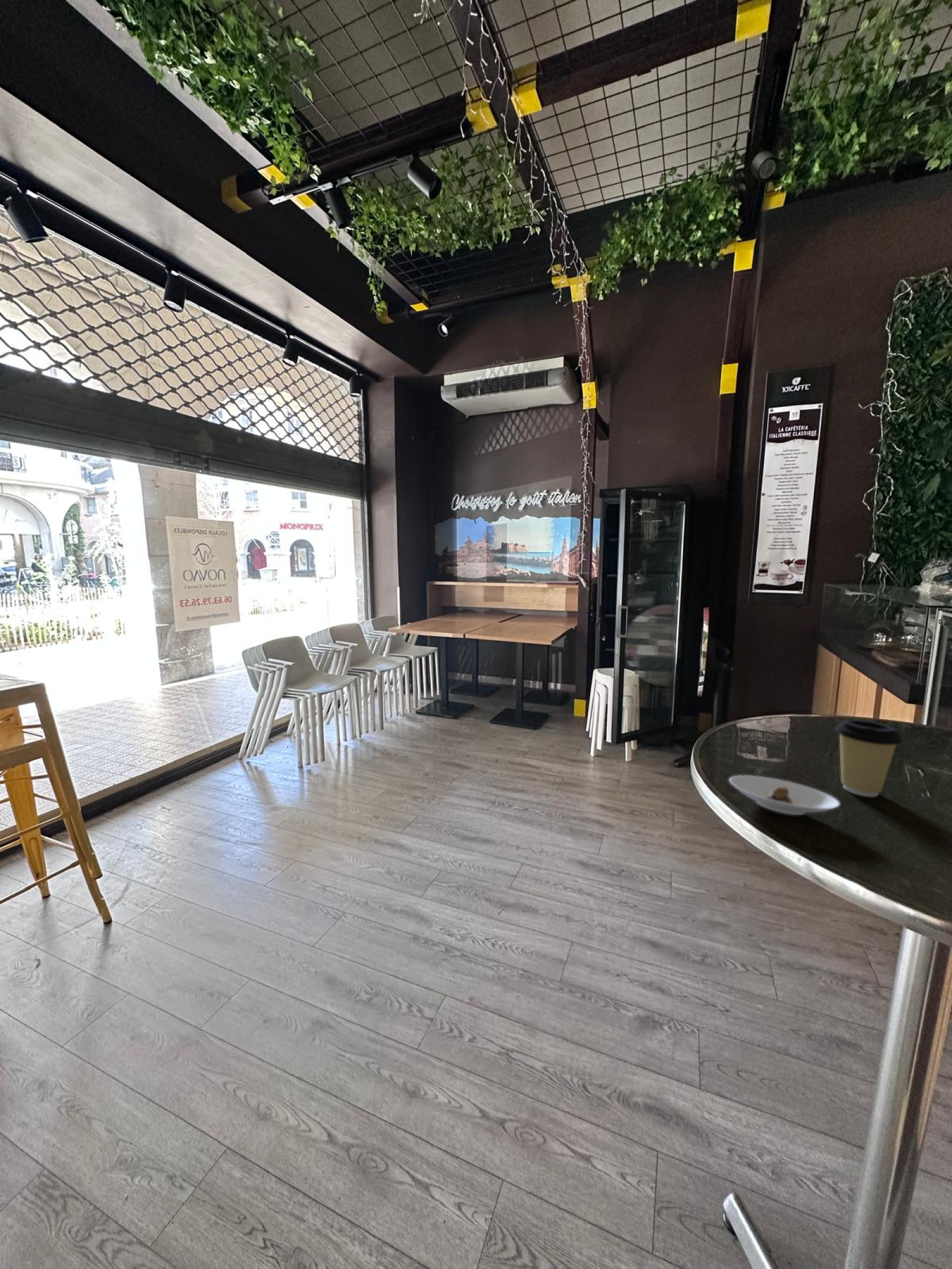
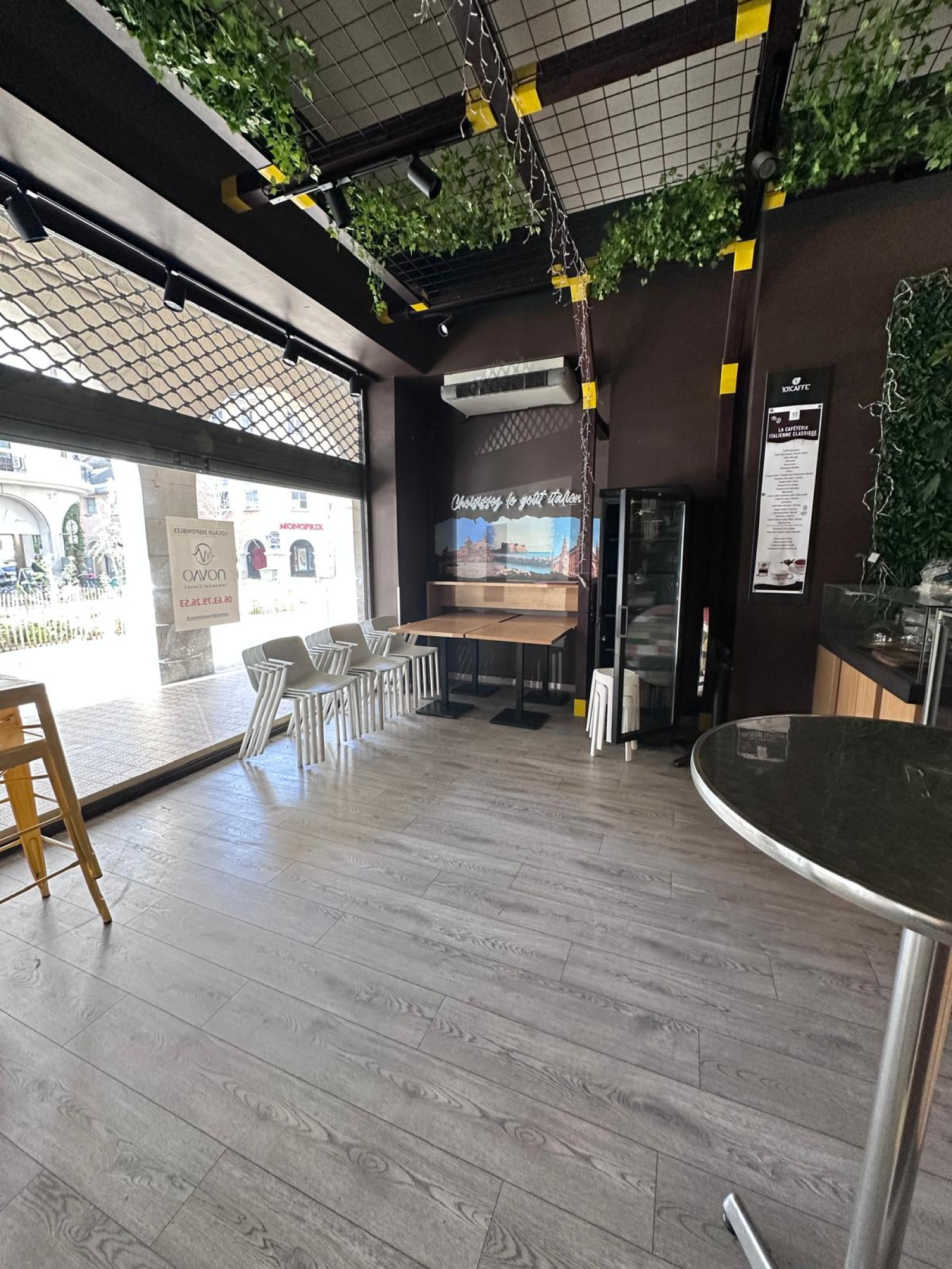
- coffee cup (865, 757)
- saucer (781, 797)
